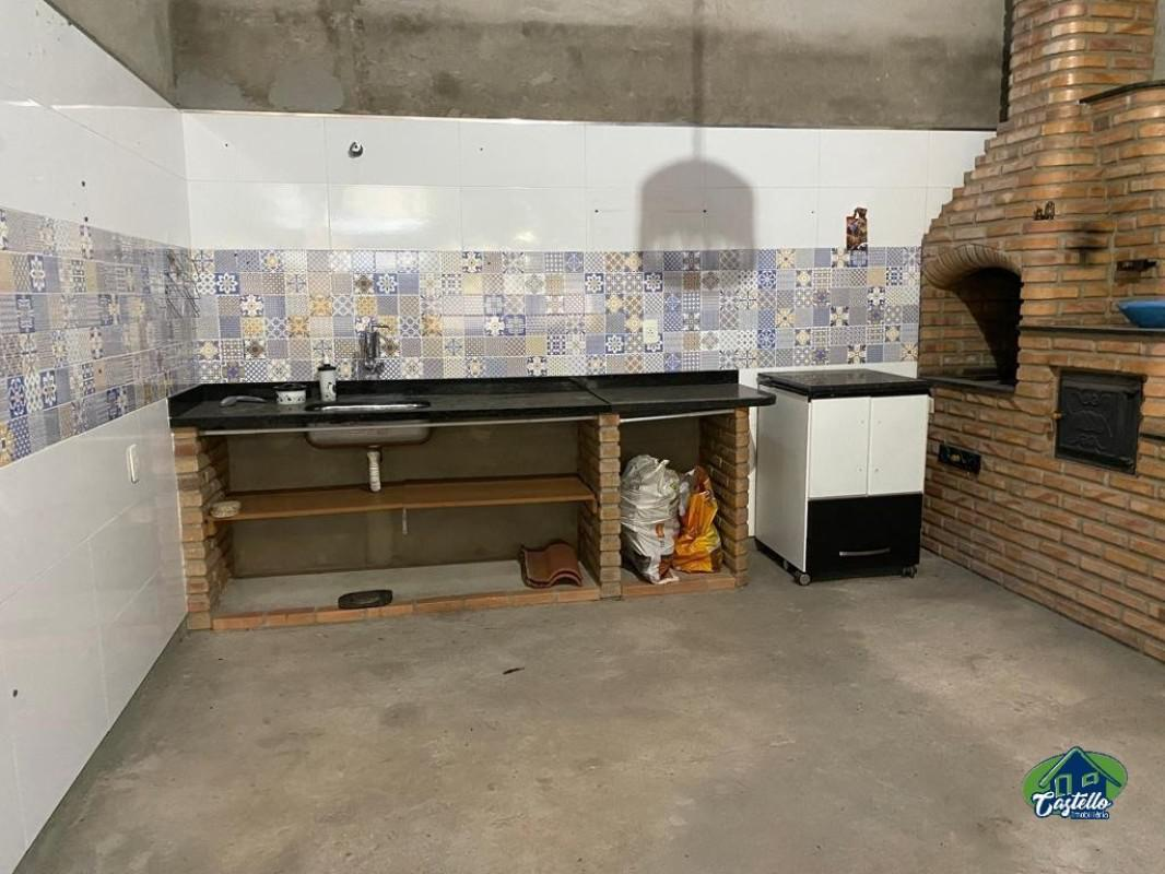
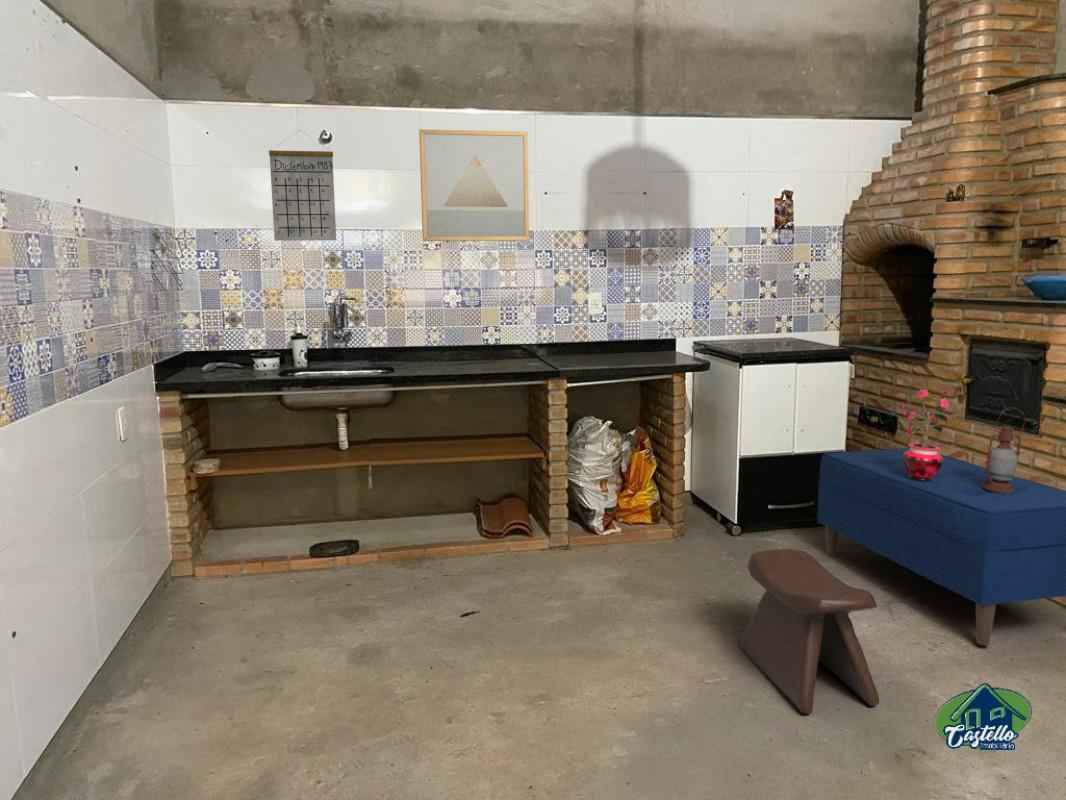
+ wall art (475, 186)
+ bench (941, 532)
+ lantern (1001, 447)
+ stool (805, 623)
+ potted plant (923, 433)
+ calendar (303, 185)
